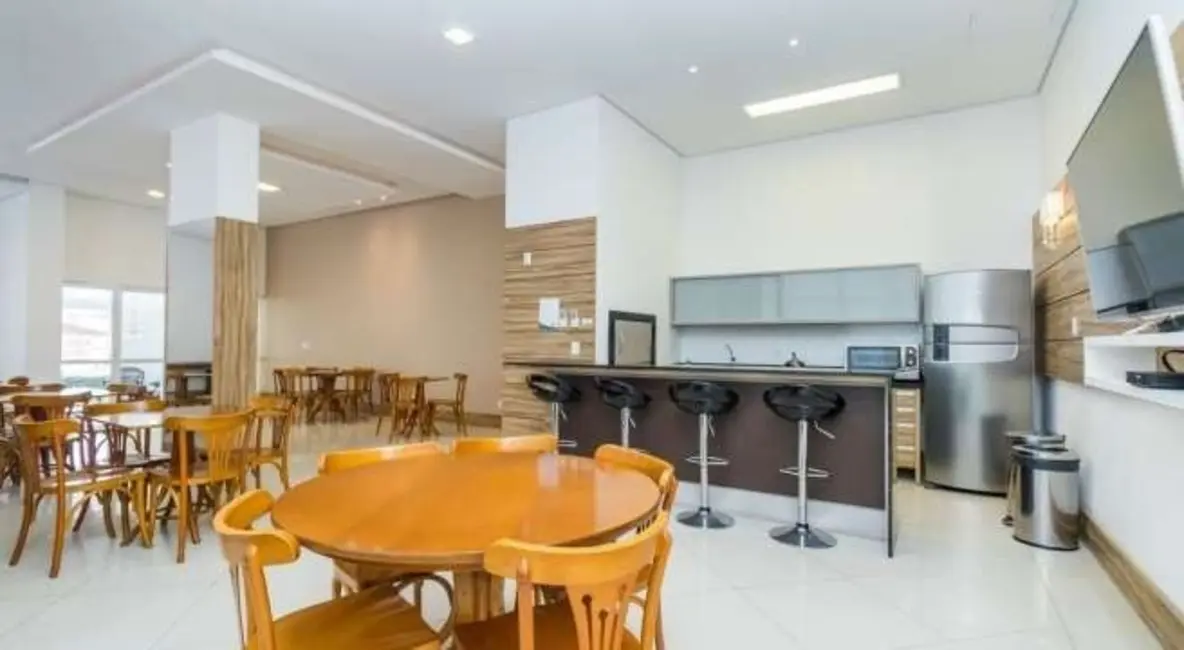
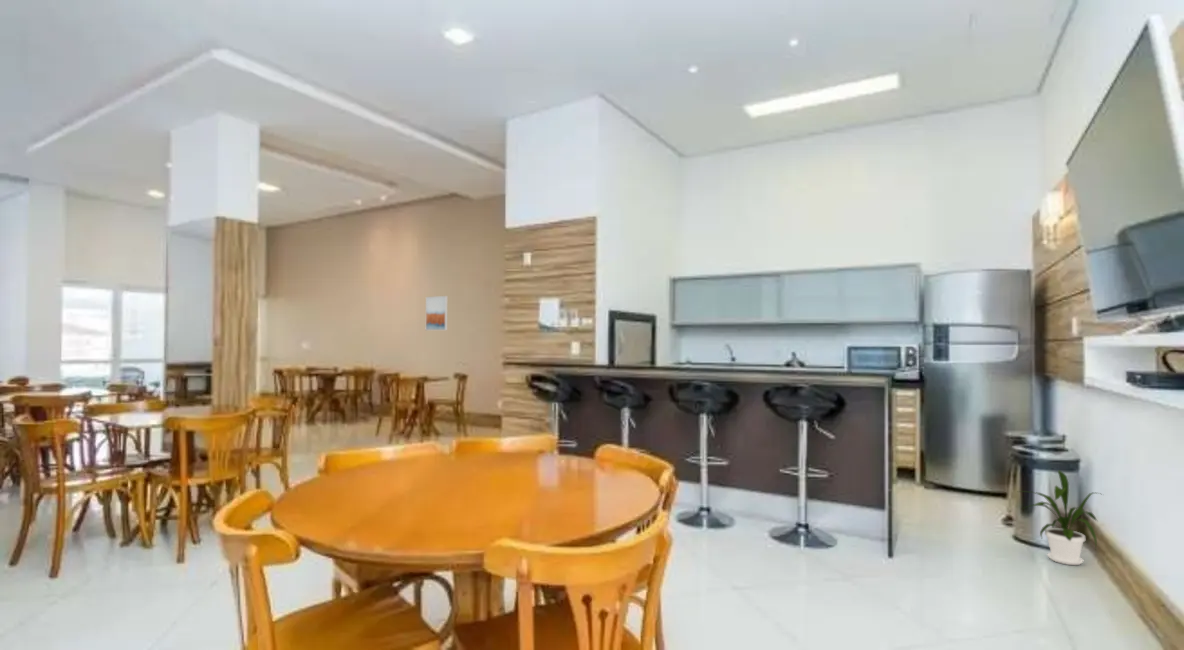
+ wall art (436, 313)
+ house plant (1062, 517)
